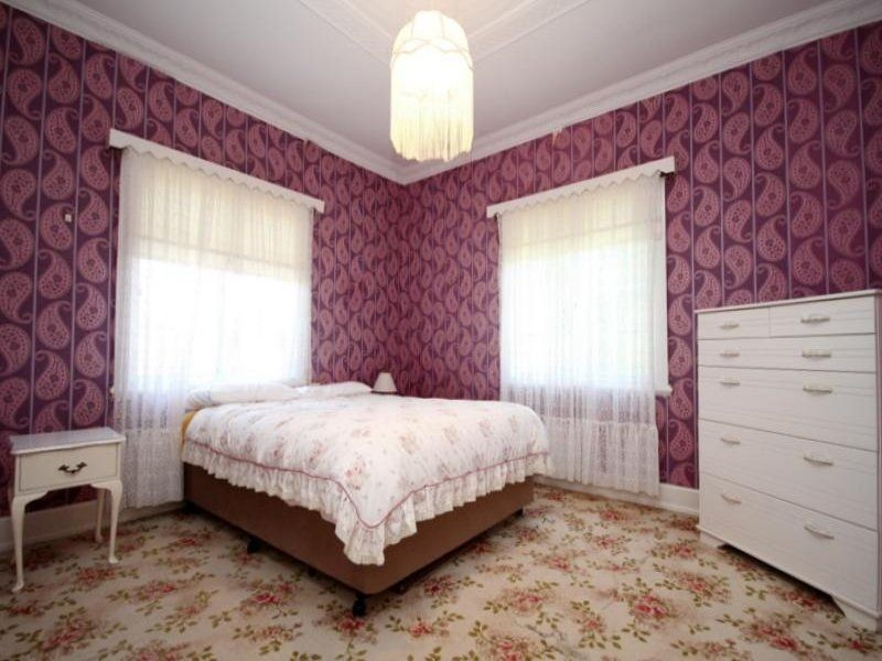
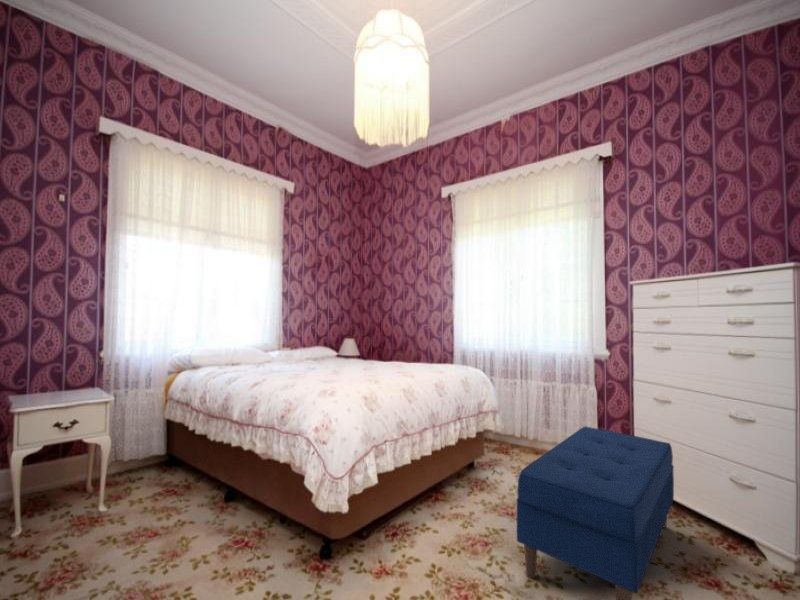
+ bench (603, 501)
